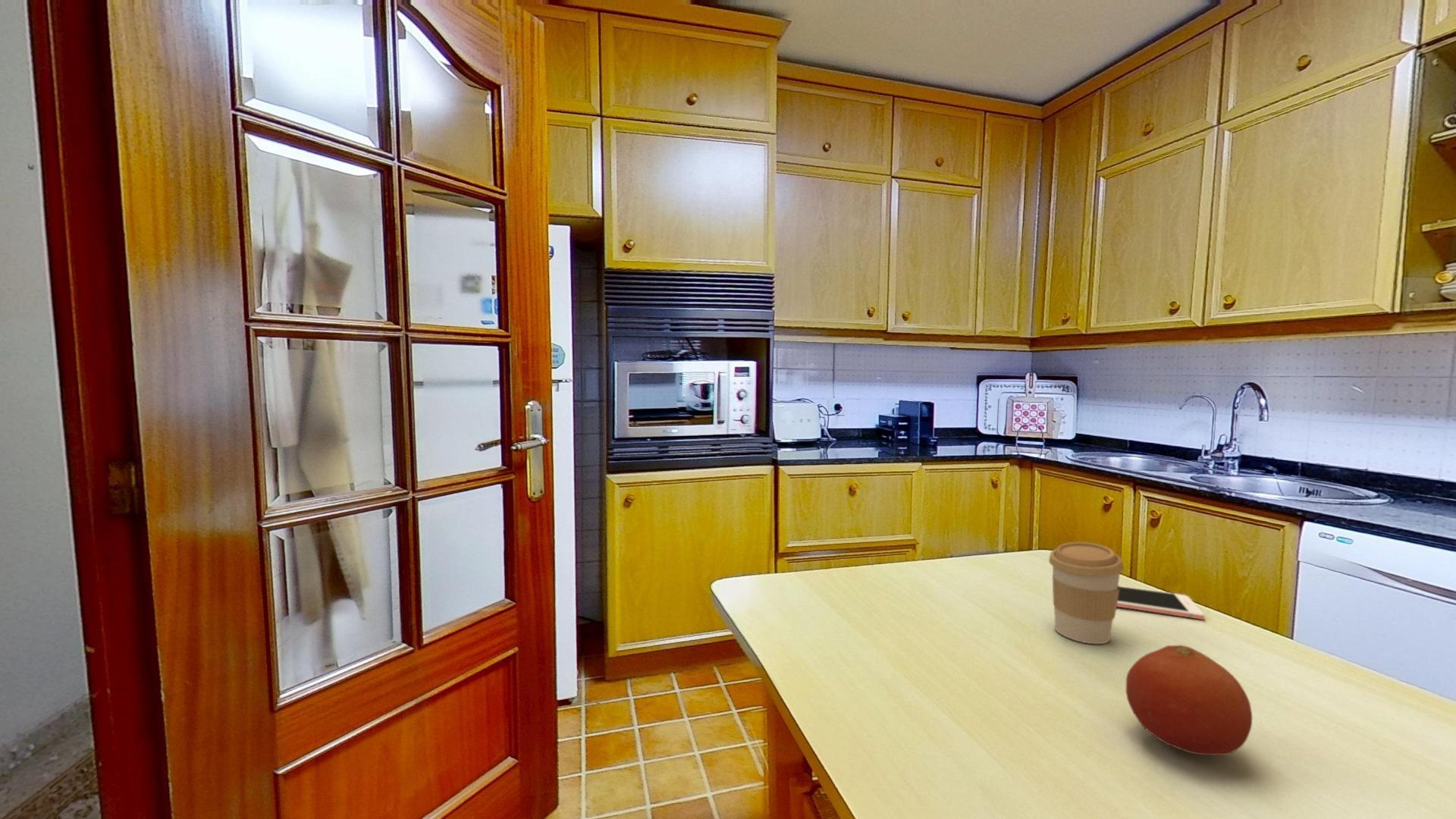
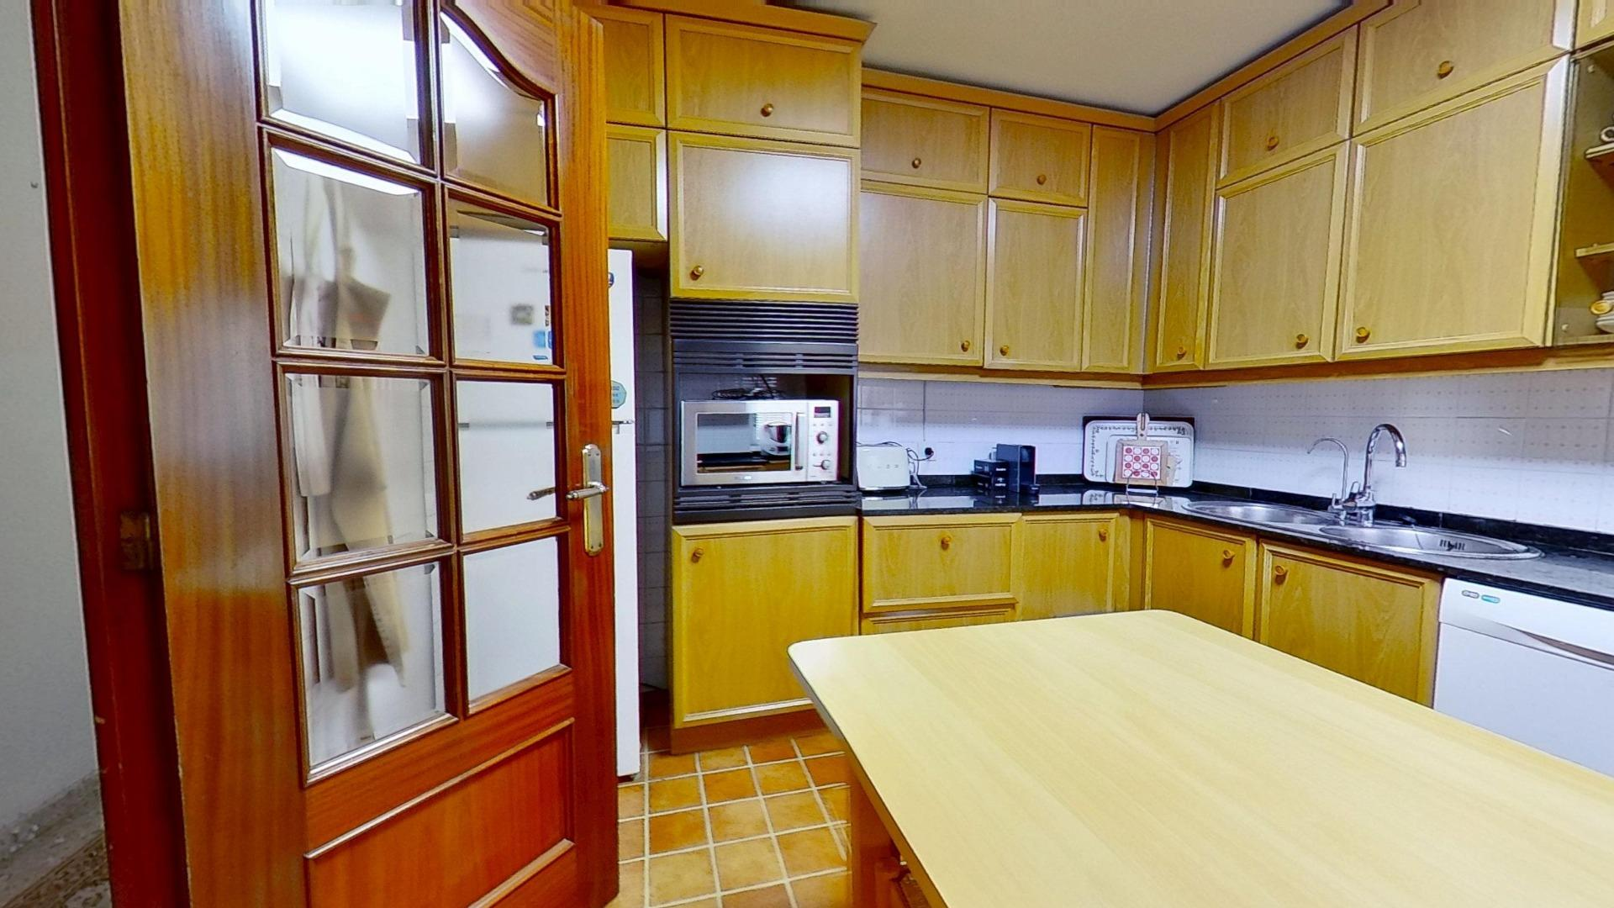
- coffee cup (1084, 590)
- fruit (1185, 698)
- cell phone (1130, 598)
